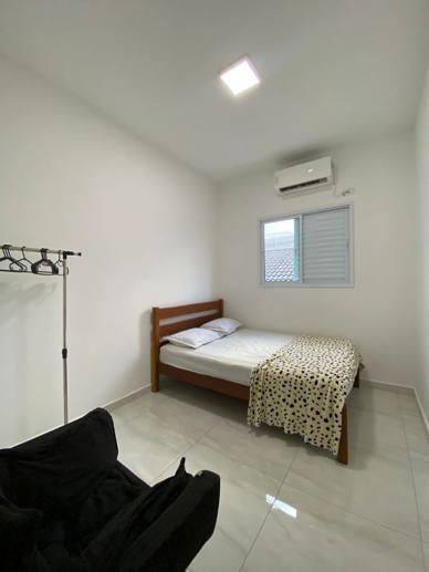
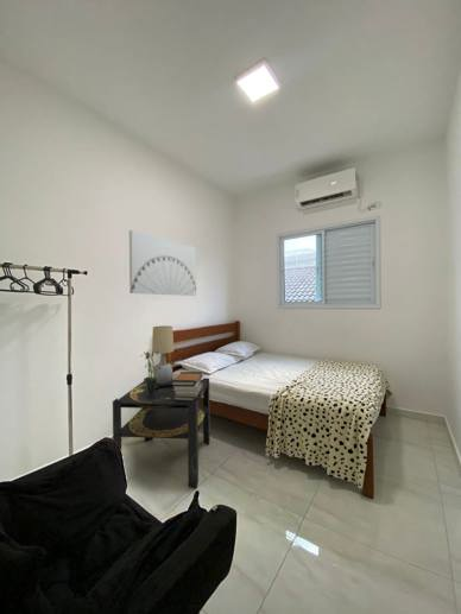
+ book stack (188, 384)
+ side table (168, 424)
+ wall art (166, 267)
+ table lamp (163, 353)
+ potted plant (150, 369)
